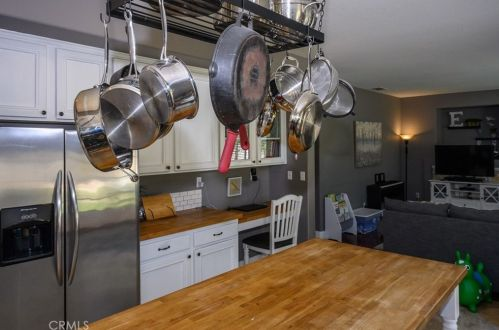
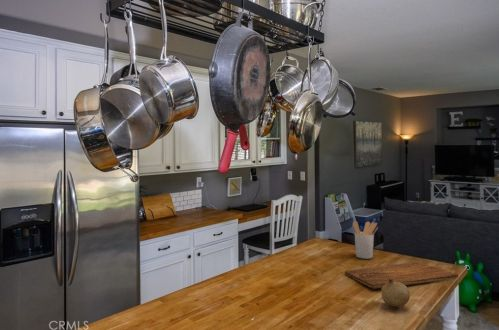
+ utensil holder (366, 238)
+ cutting board (399, 274)
+ fruit (395, 292)
